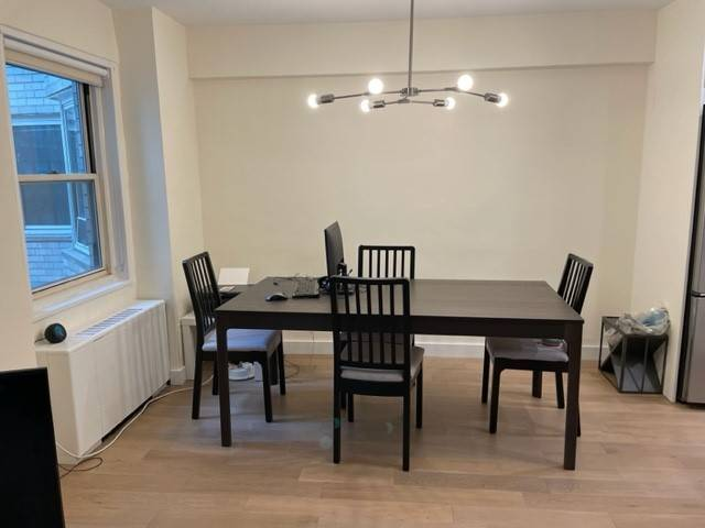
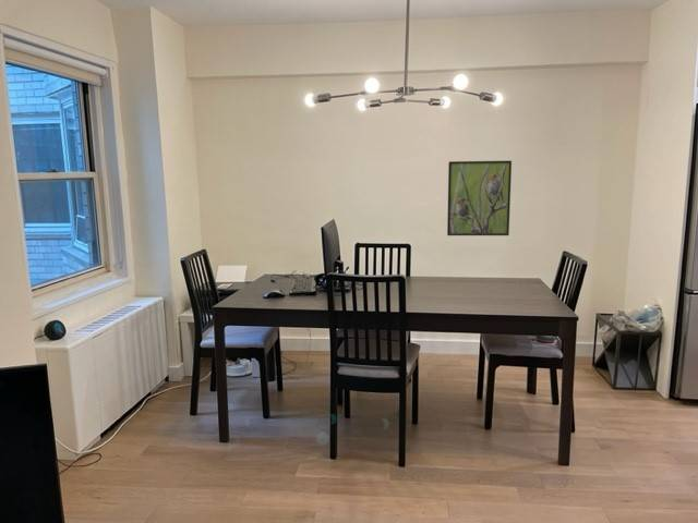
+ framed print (479, 198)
